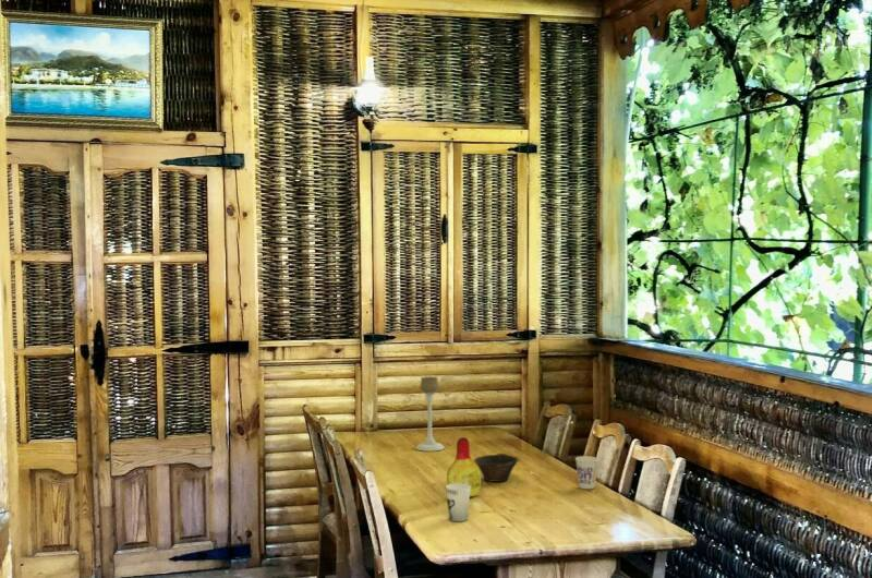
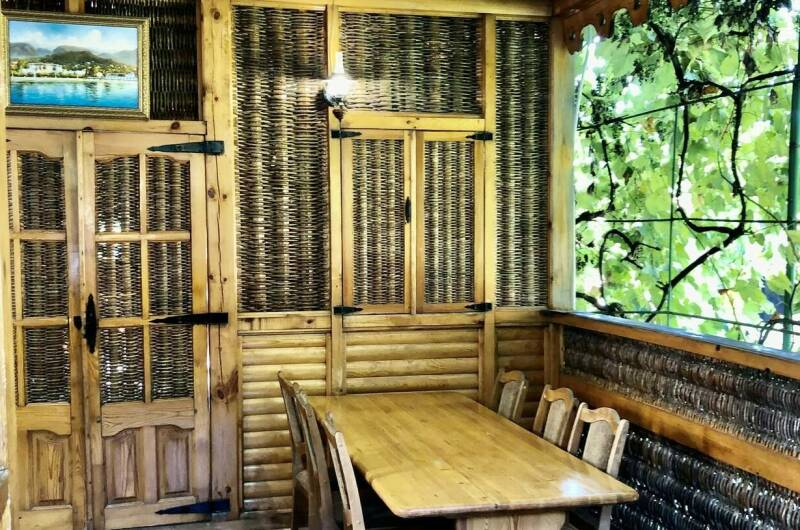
- cup (586, 472)
- candle holder (429, 412)
- bowl (496, 468)
- bottle (463, 467)
- cup (458, 502)
